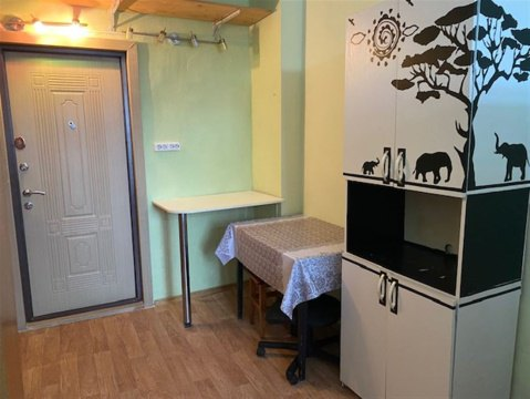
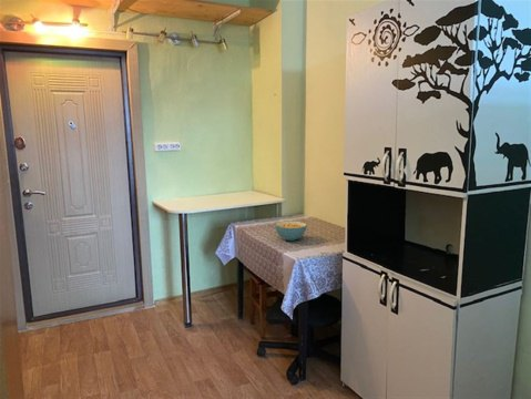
+ cereal bowl (290, 232)
